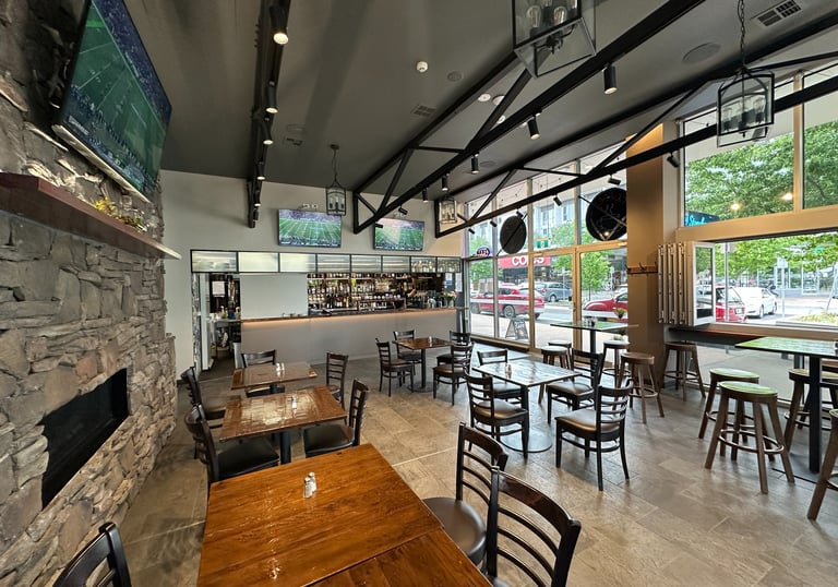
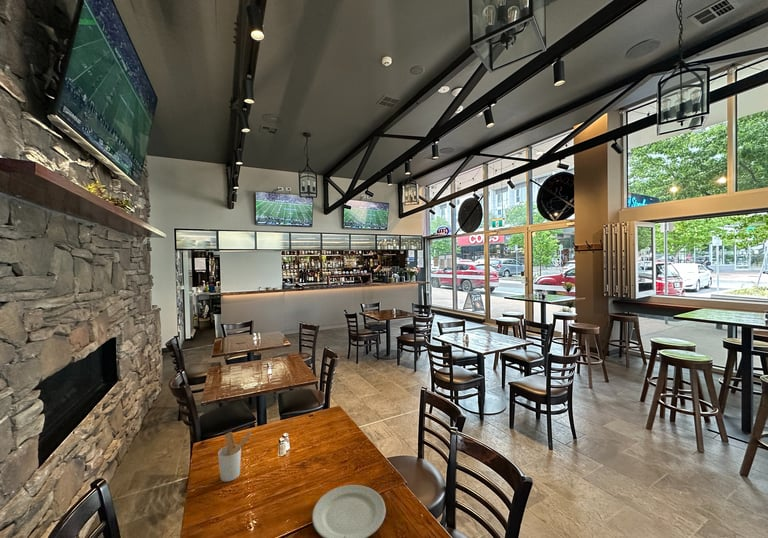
+ utensil holder (235, 454)
+ chinaware (349, 513)
